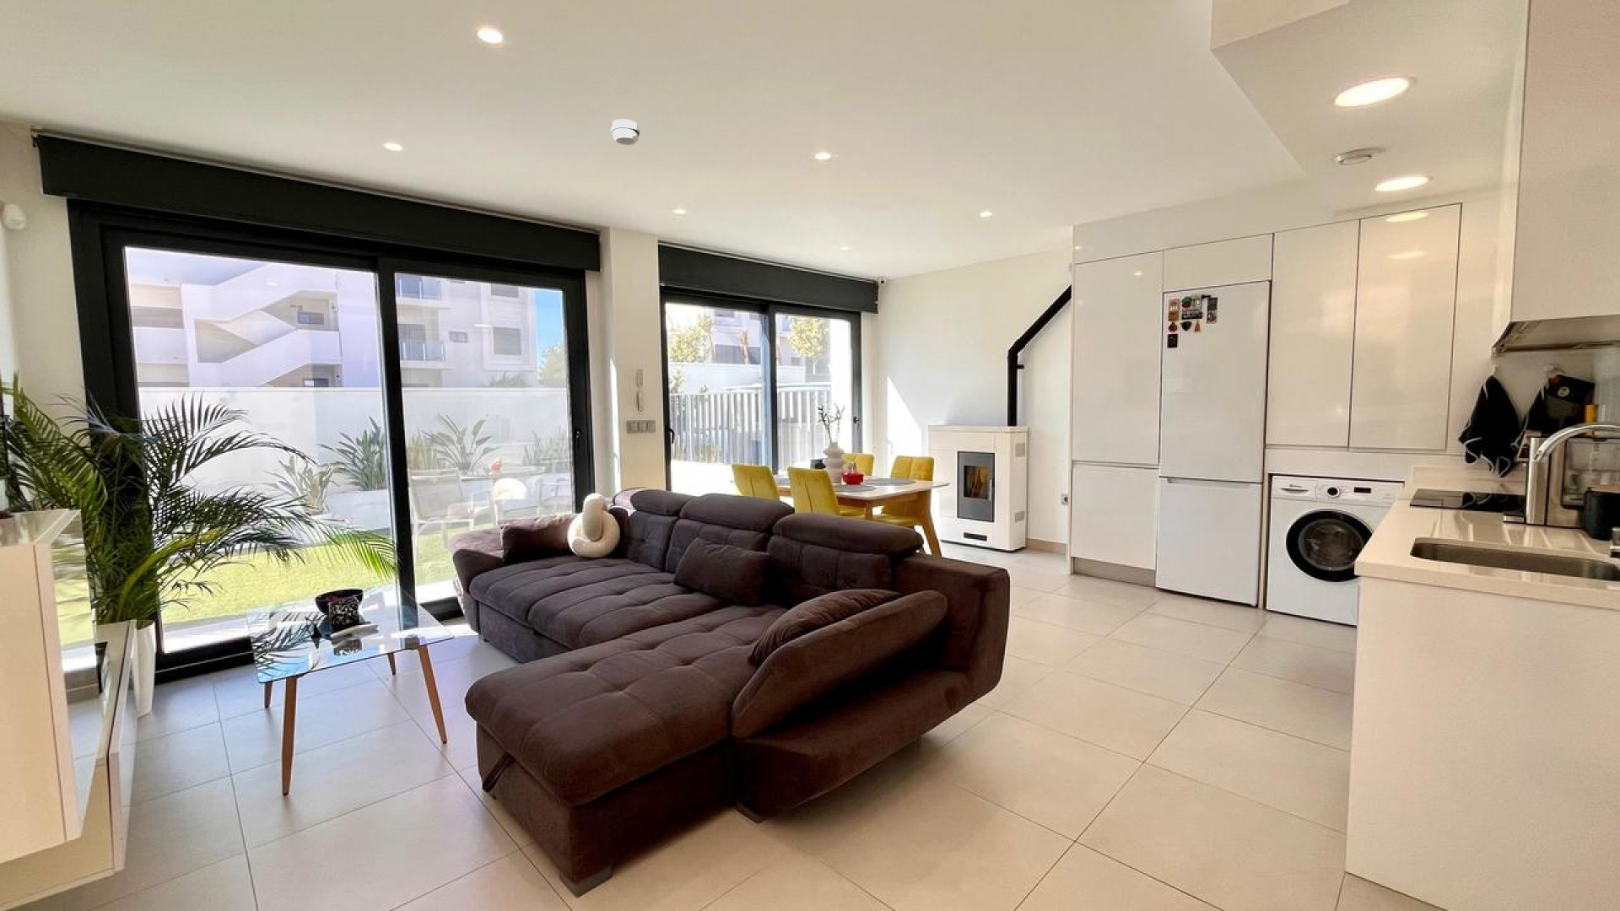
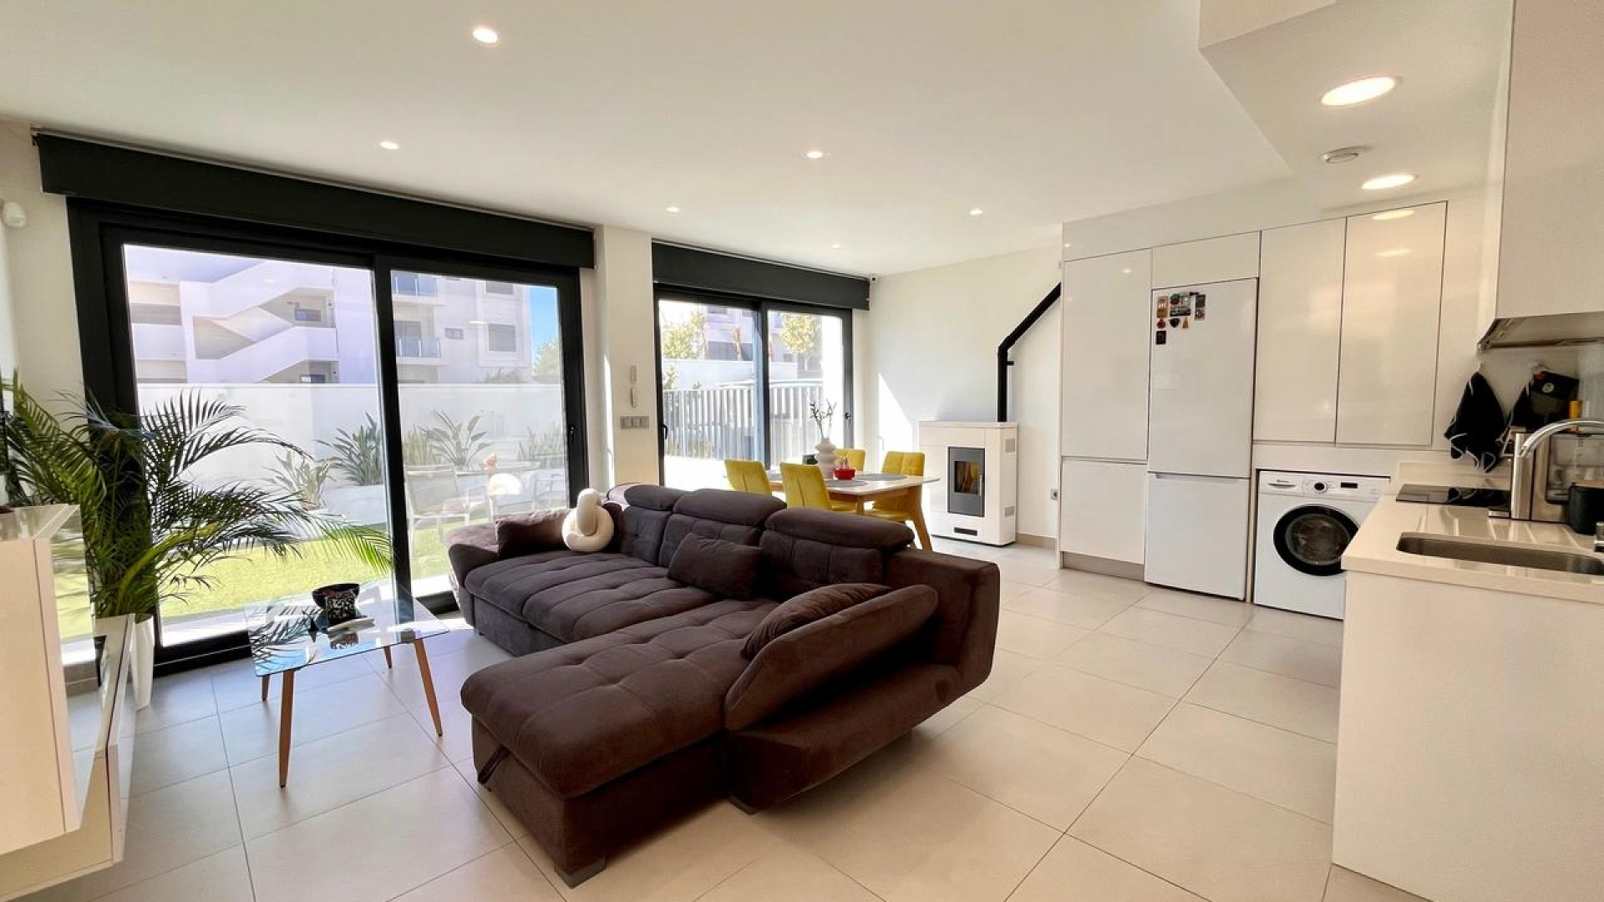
- smoke detector (625, 132)
